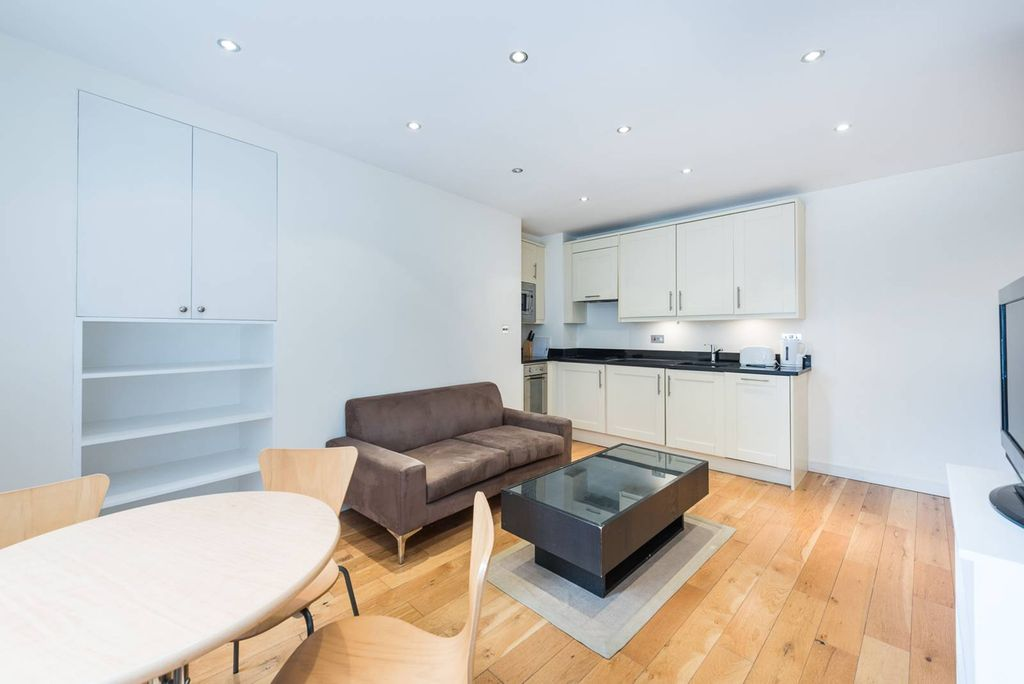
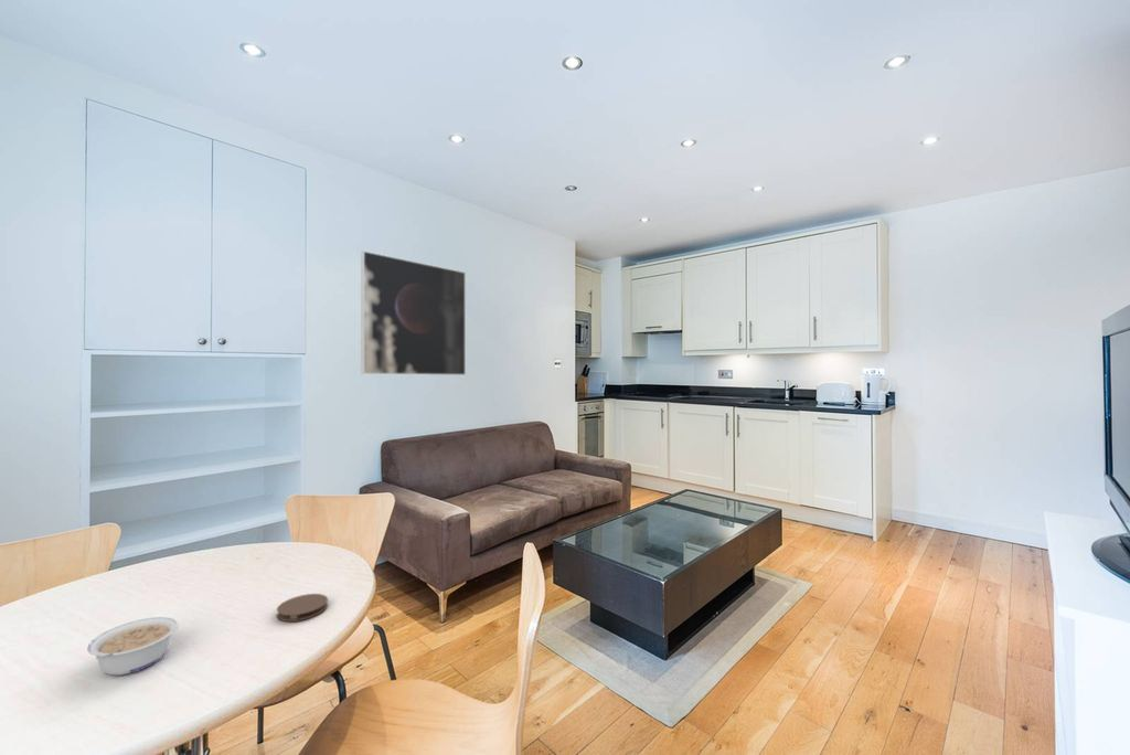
+ legume (135, 646)
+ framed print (417, 318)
+ coaster (302, 606)
